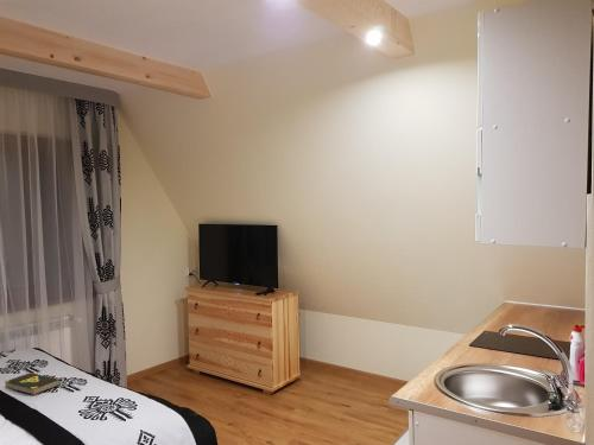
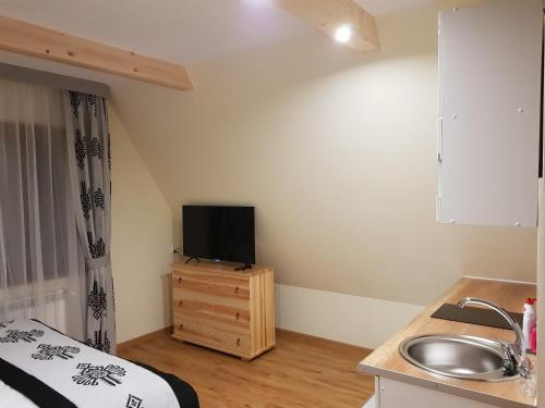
- book (32, 382)
